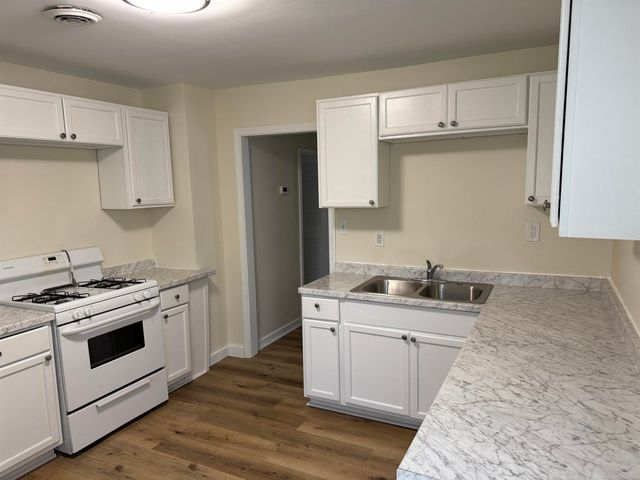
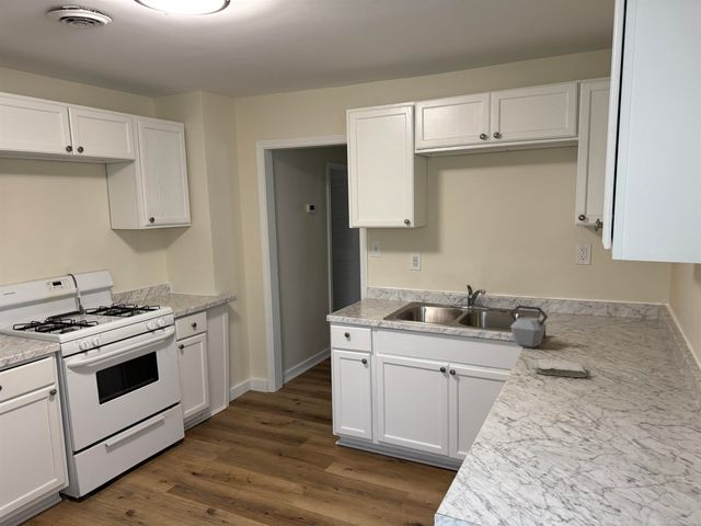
+ washcloth (559, 367)
+ kettle (532, 322)
